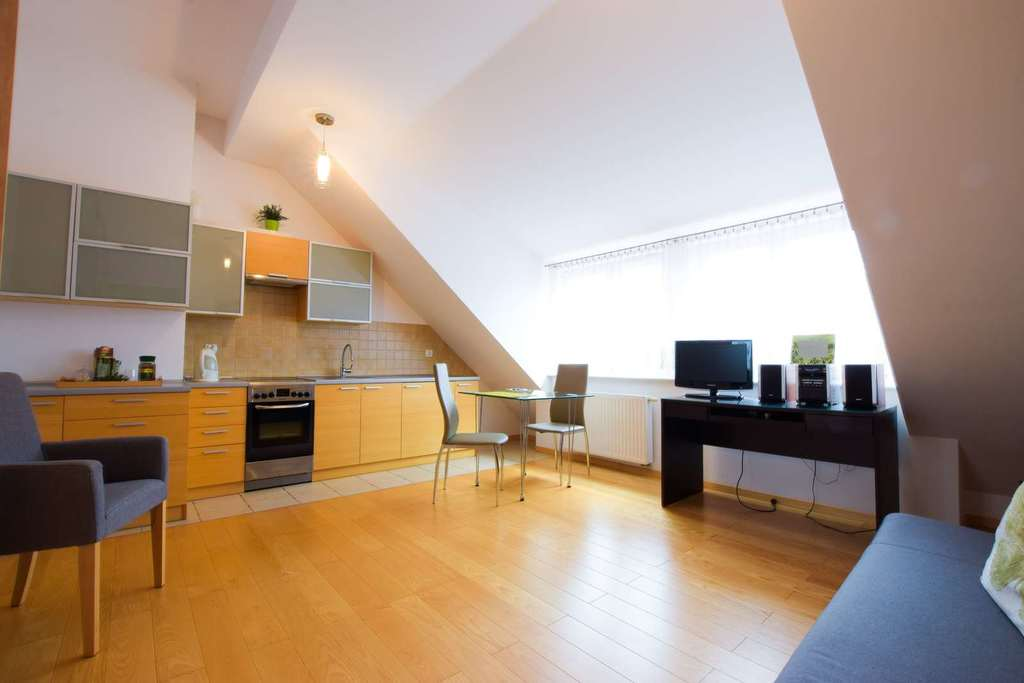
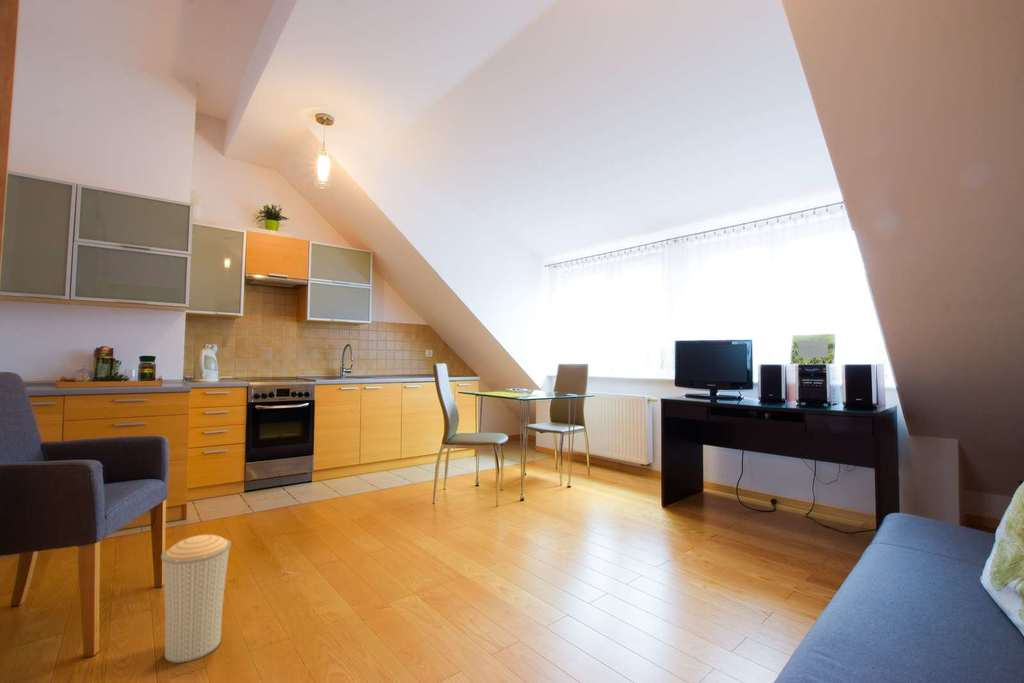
+ trash can (195, 592)
